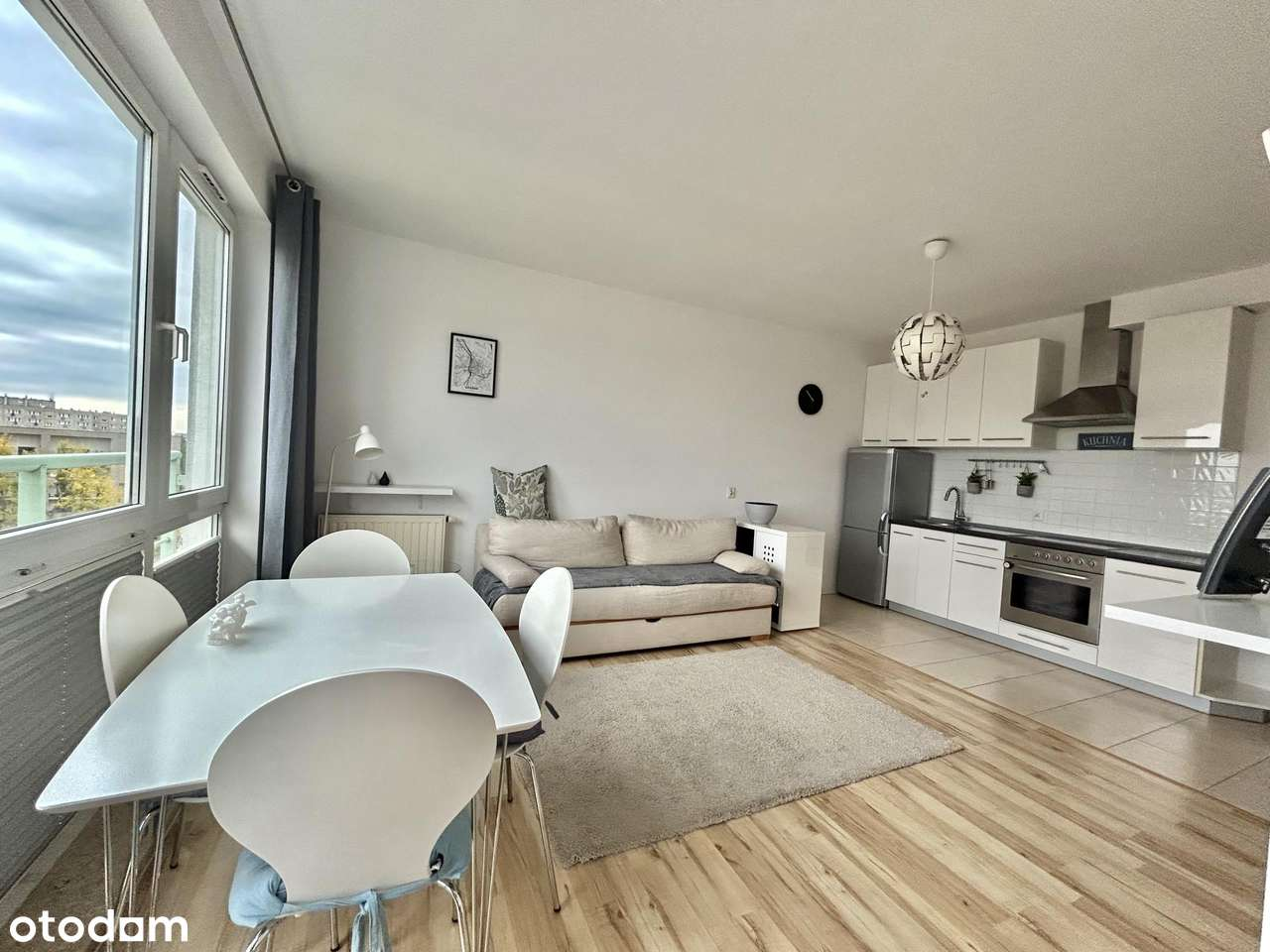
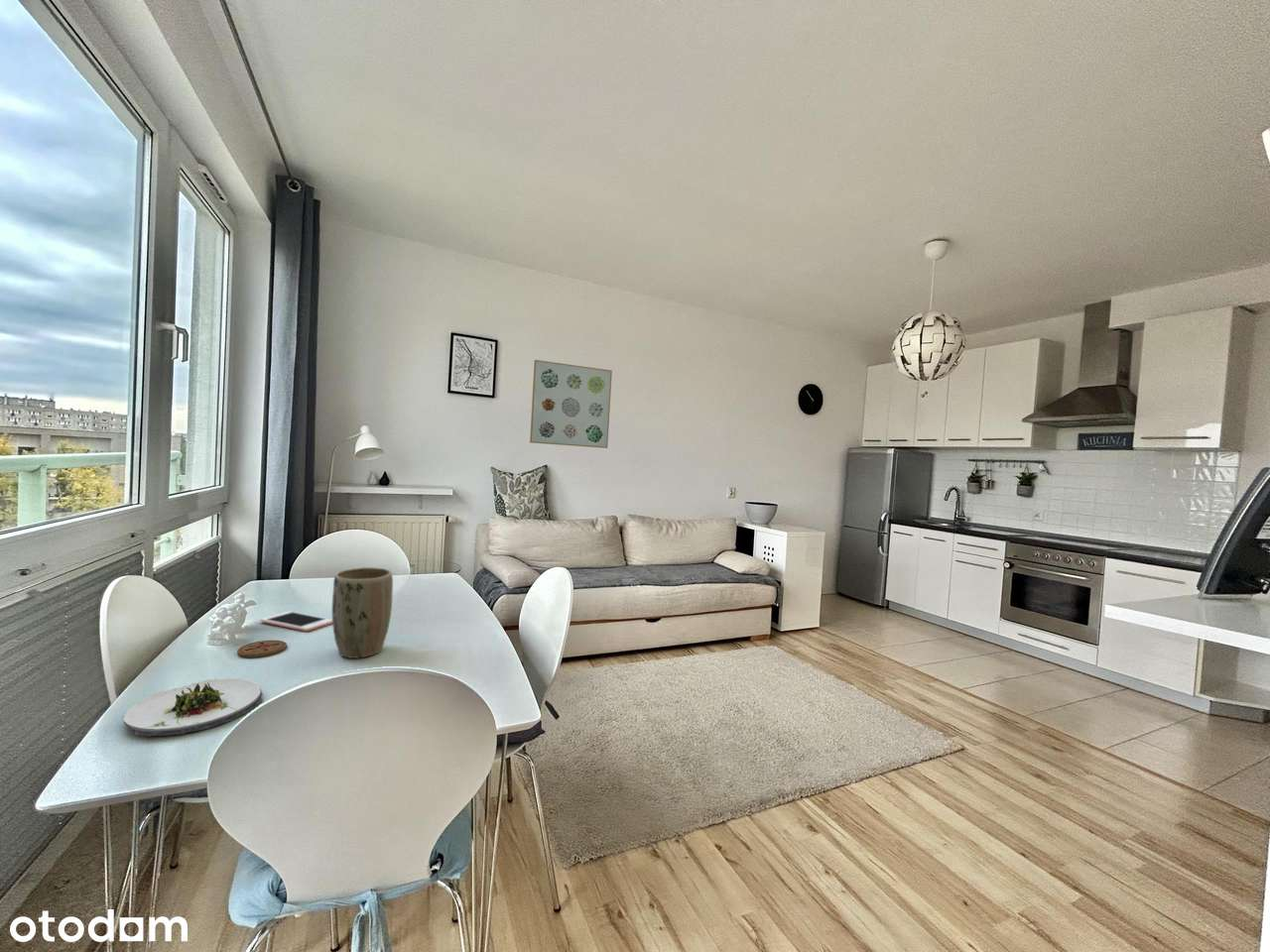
+ plant pot (362, 612)
+ salad plate (197, 698)
+ coaster (262, 648)
+ wall art (572, 405)
+ cell phone (297, 621)
